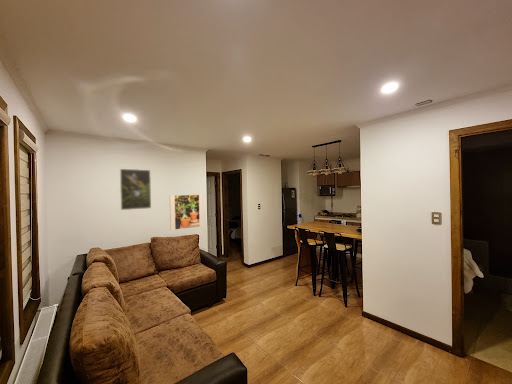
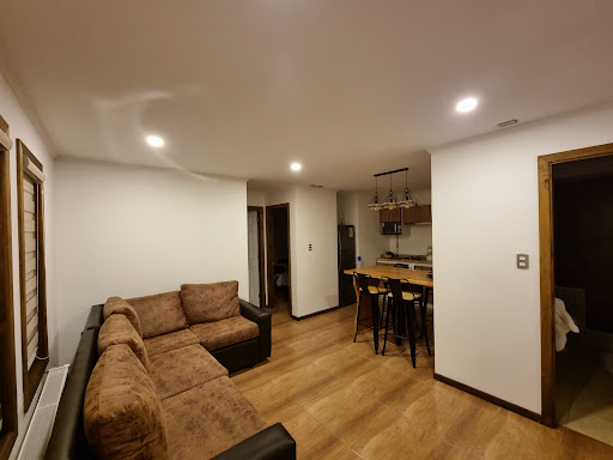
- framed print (136, 189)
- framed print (187, 211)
